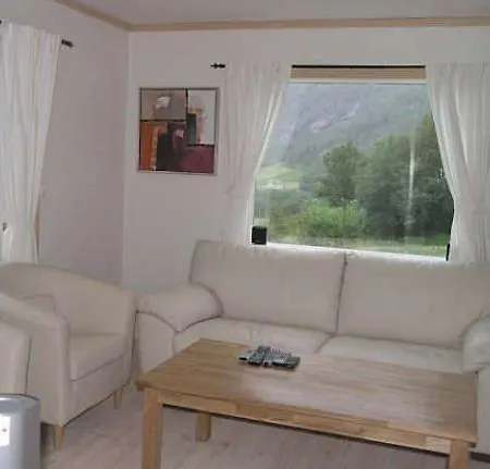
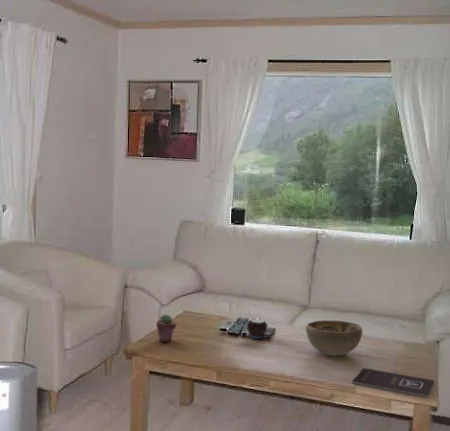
+ decorative bowl (333, 338)
+ book (393, 381)
+ candle (256, 327)
+ potted succulent (165, 327)
